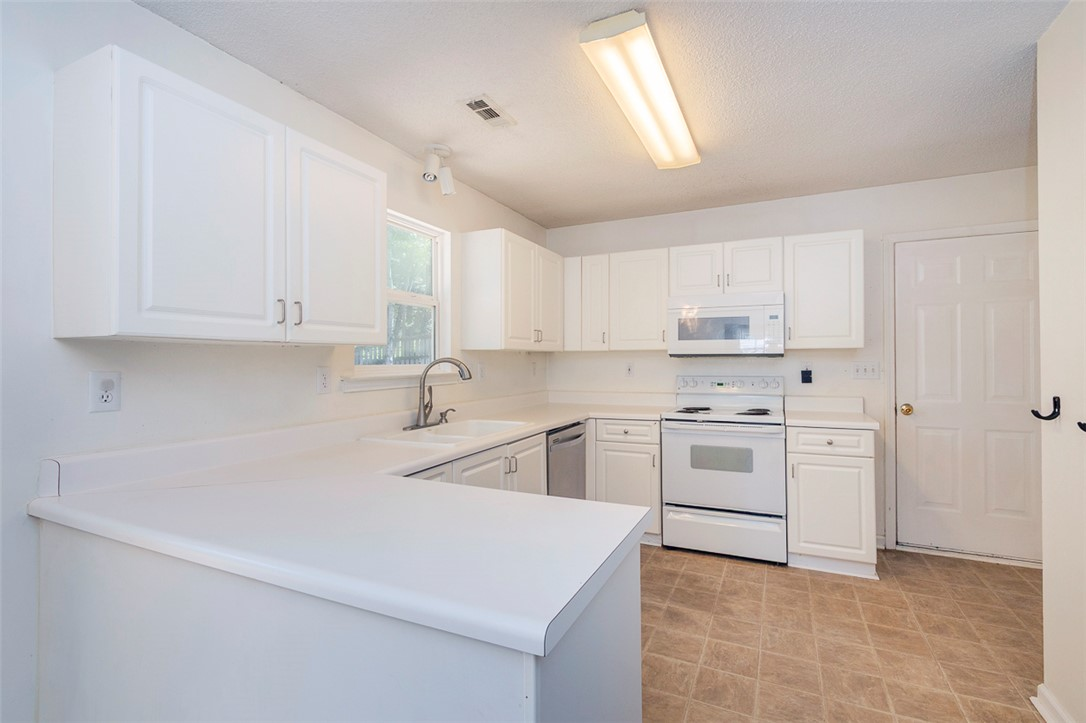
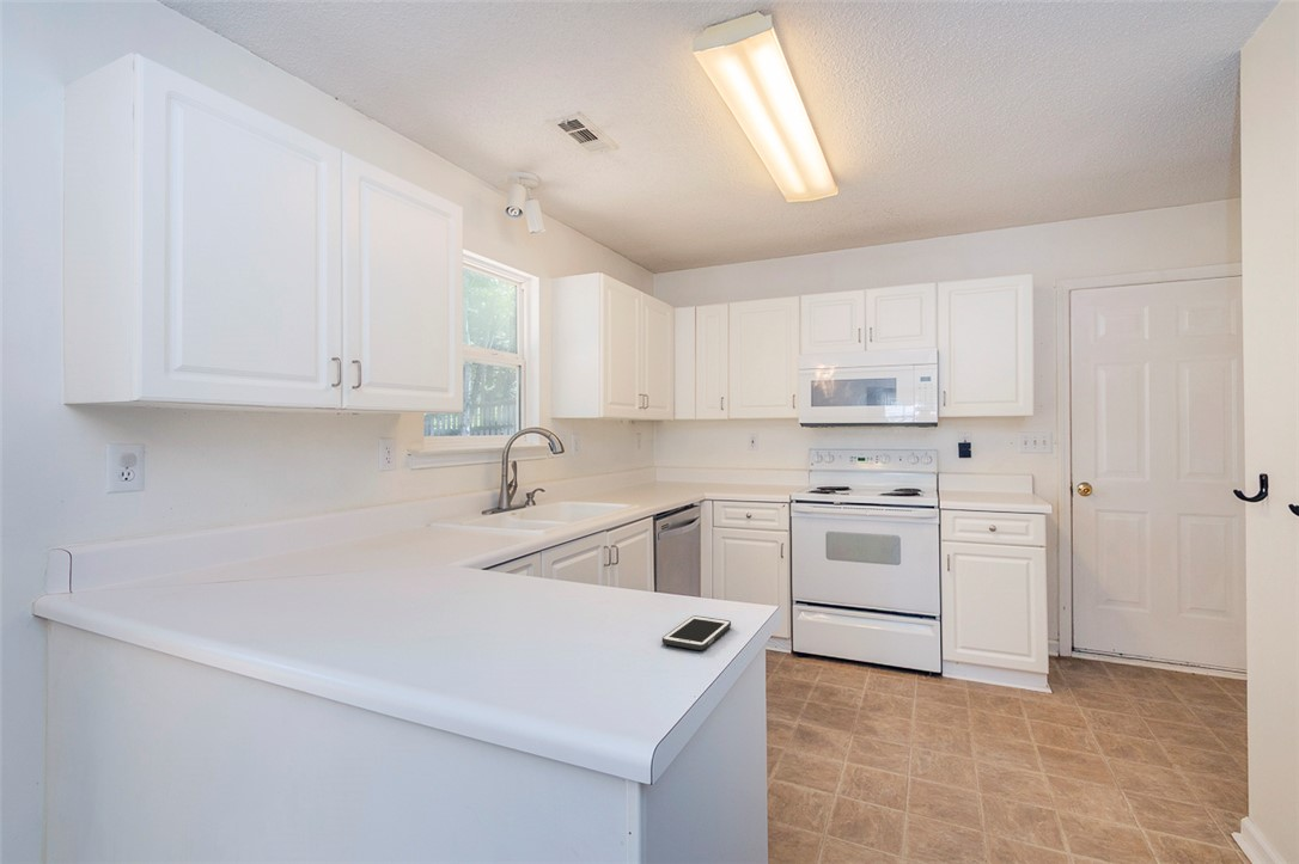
+ cell phone (697, 631)
